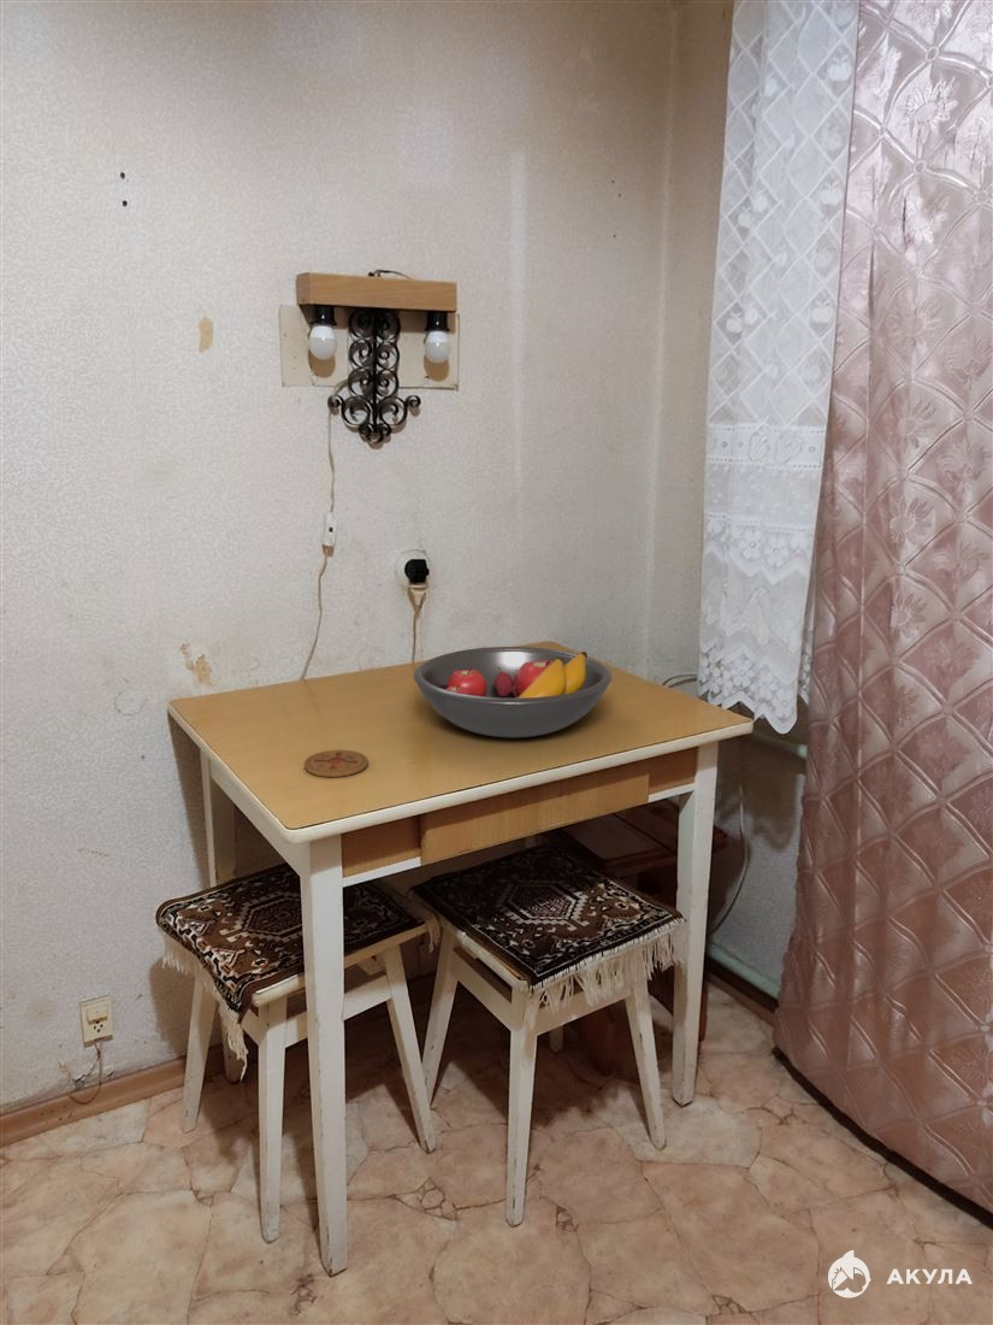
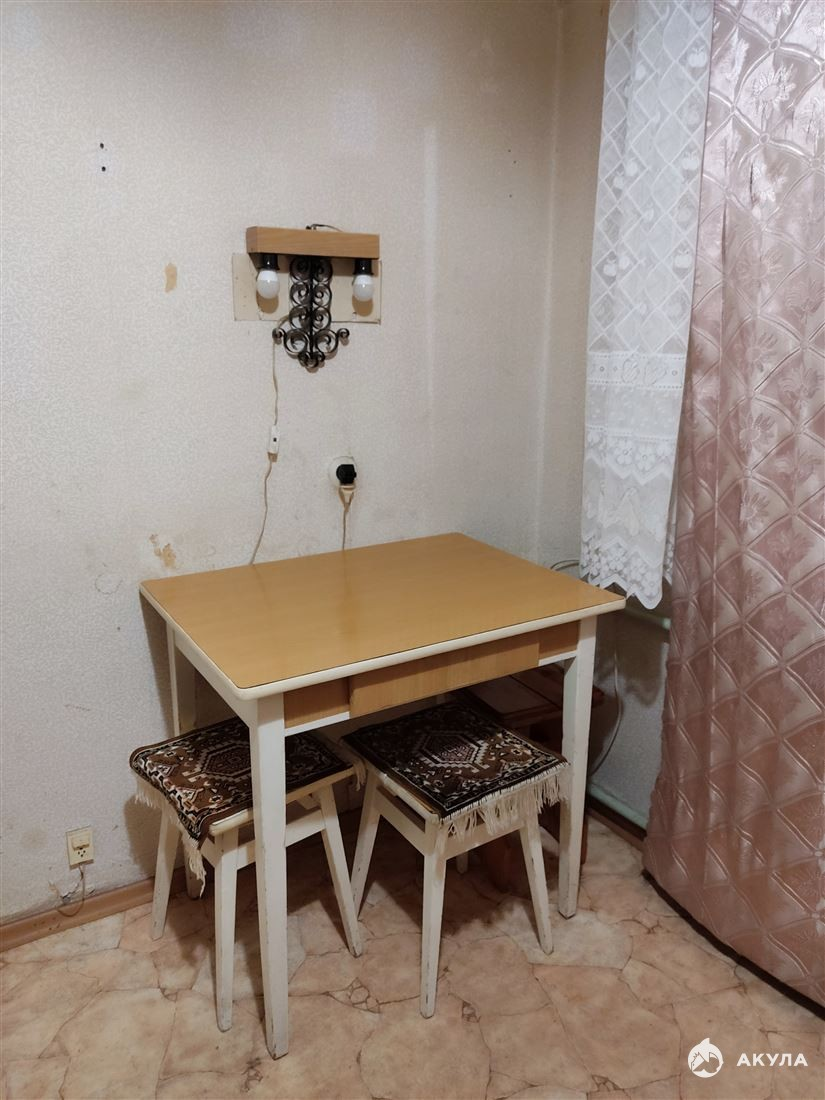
- coaster (336, 762)
- fruit bowl (512, 690)
